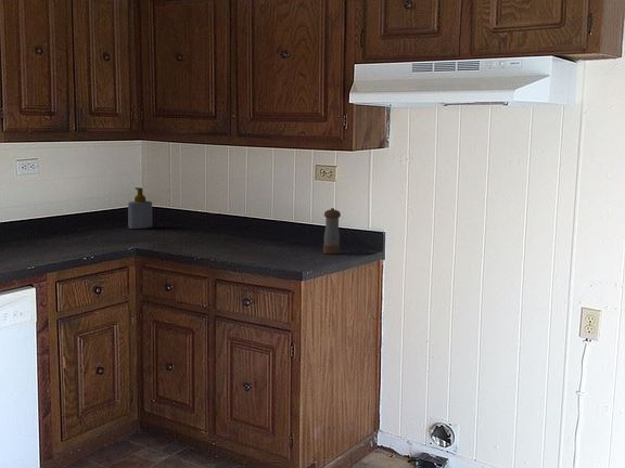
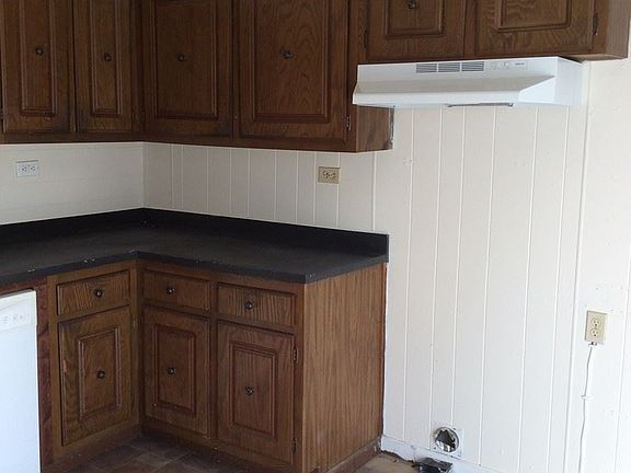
- soap bottle (140, 207)
- pepper shaker (331, 230)
